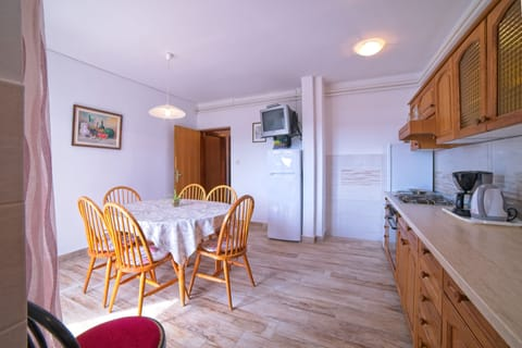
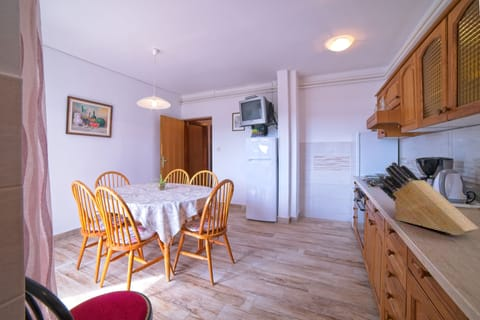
+ knife block (420, 193)
